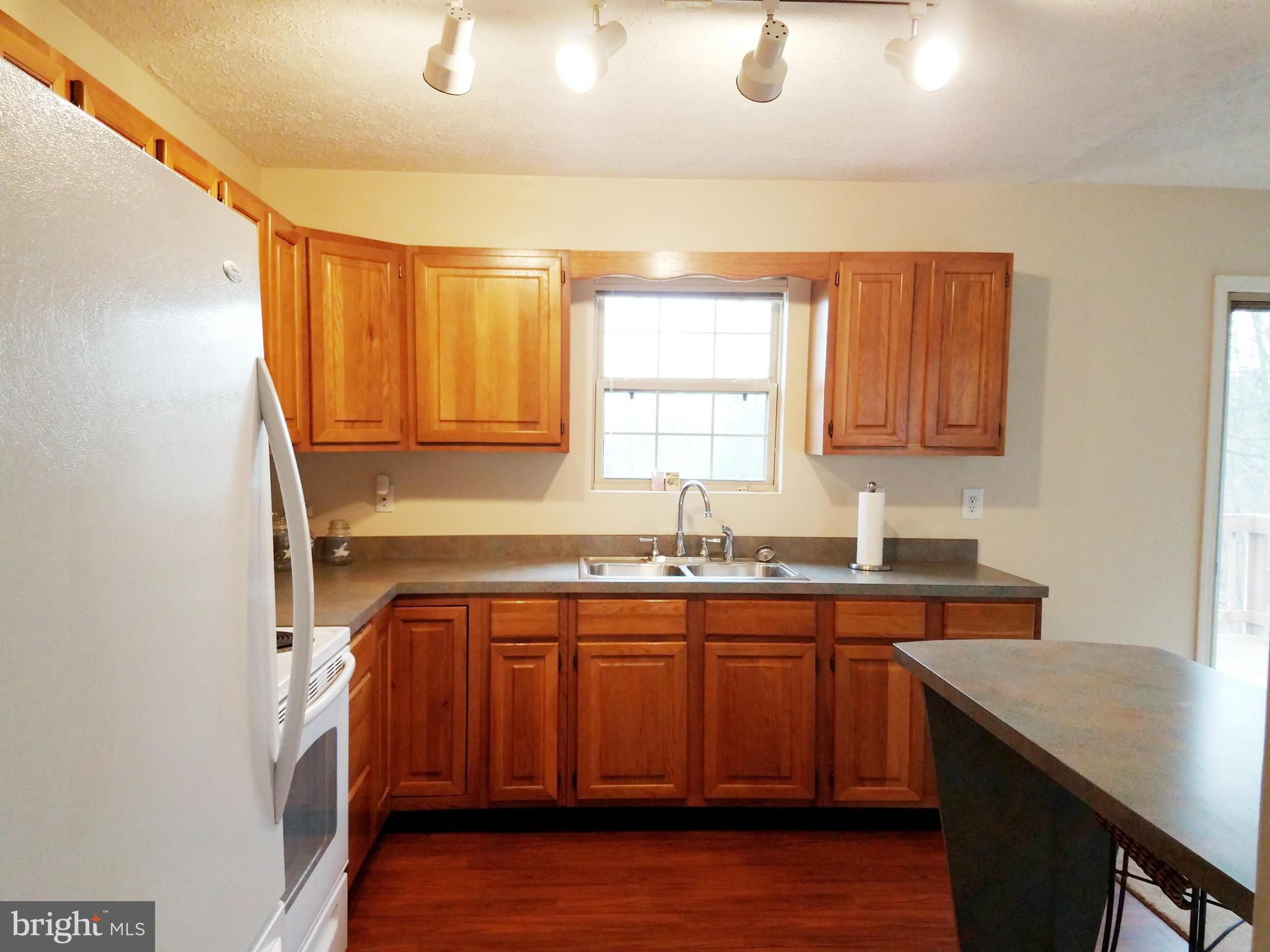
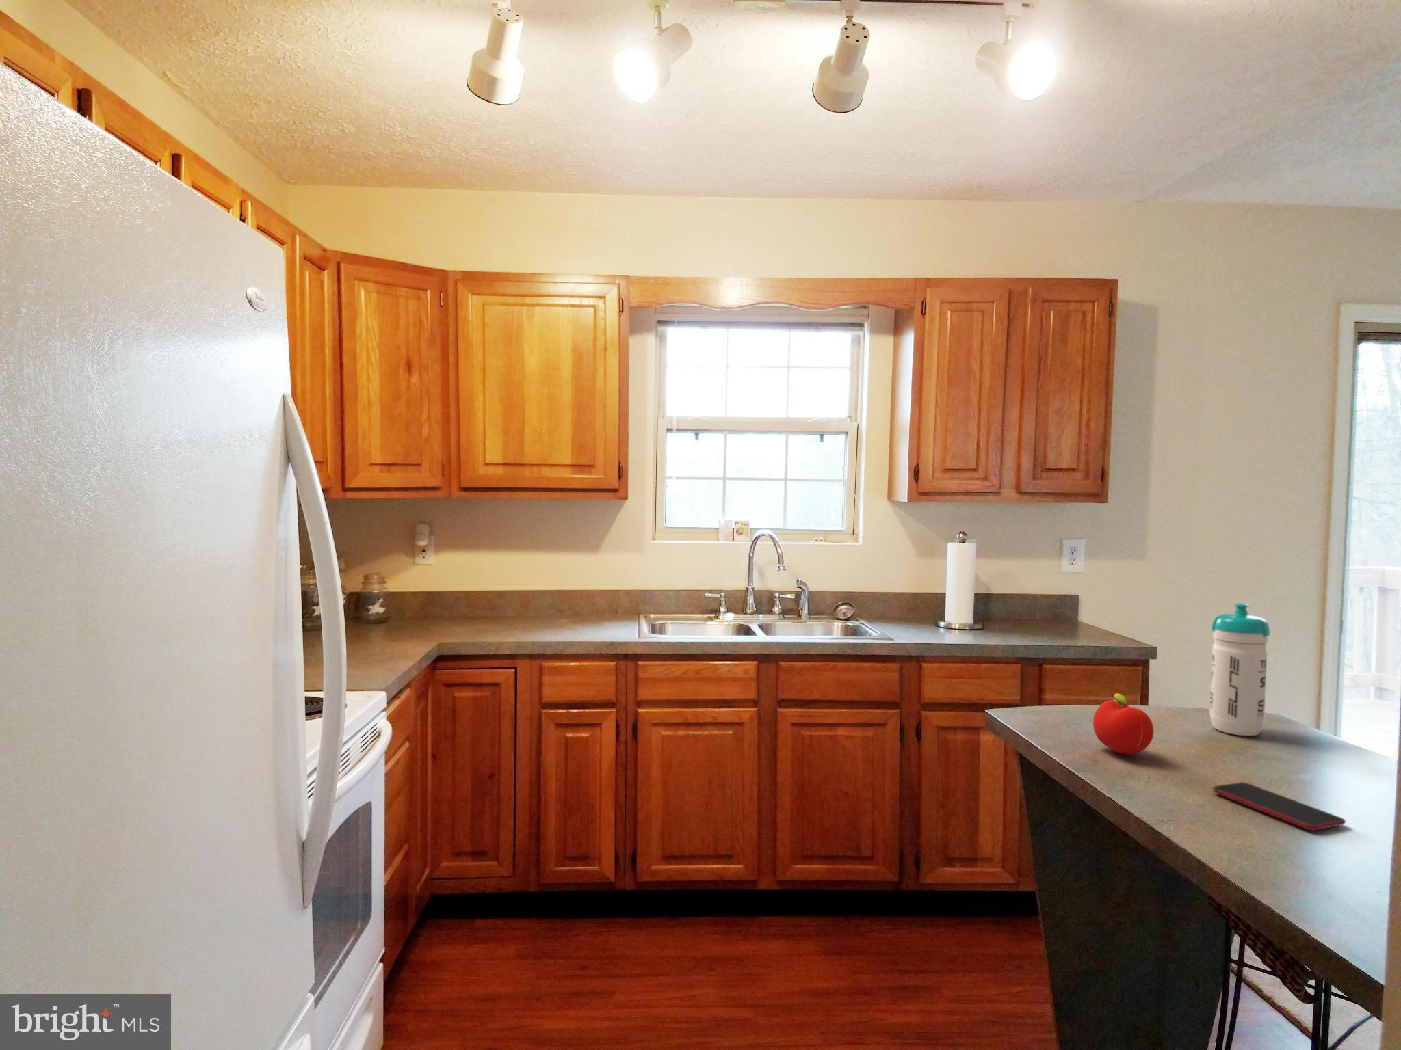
+ water bottle (1238, 666)
+ fruit (1123, 724)
+ smartphone (1275, 804)
